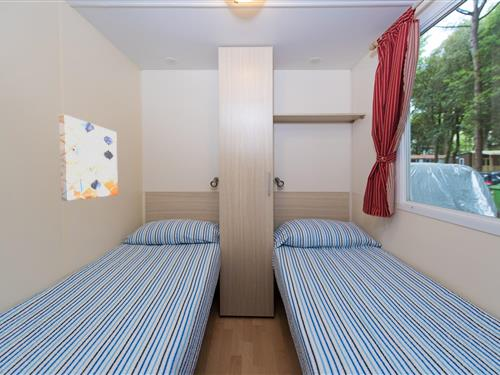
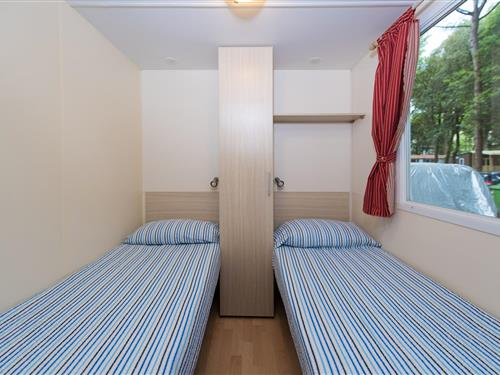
- wall art (92, 161)
